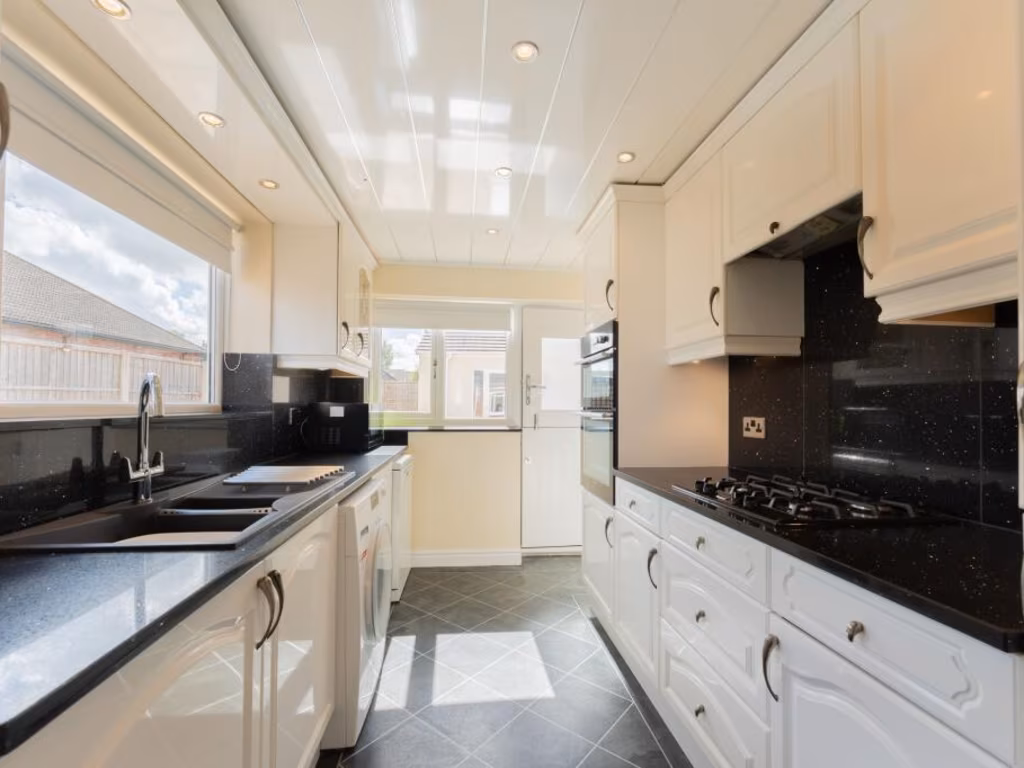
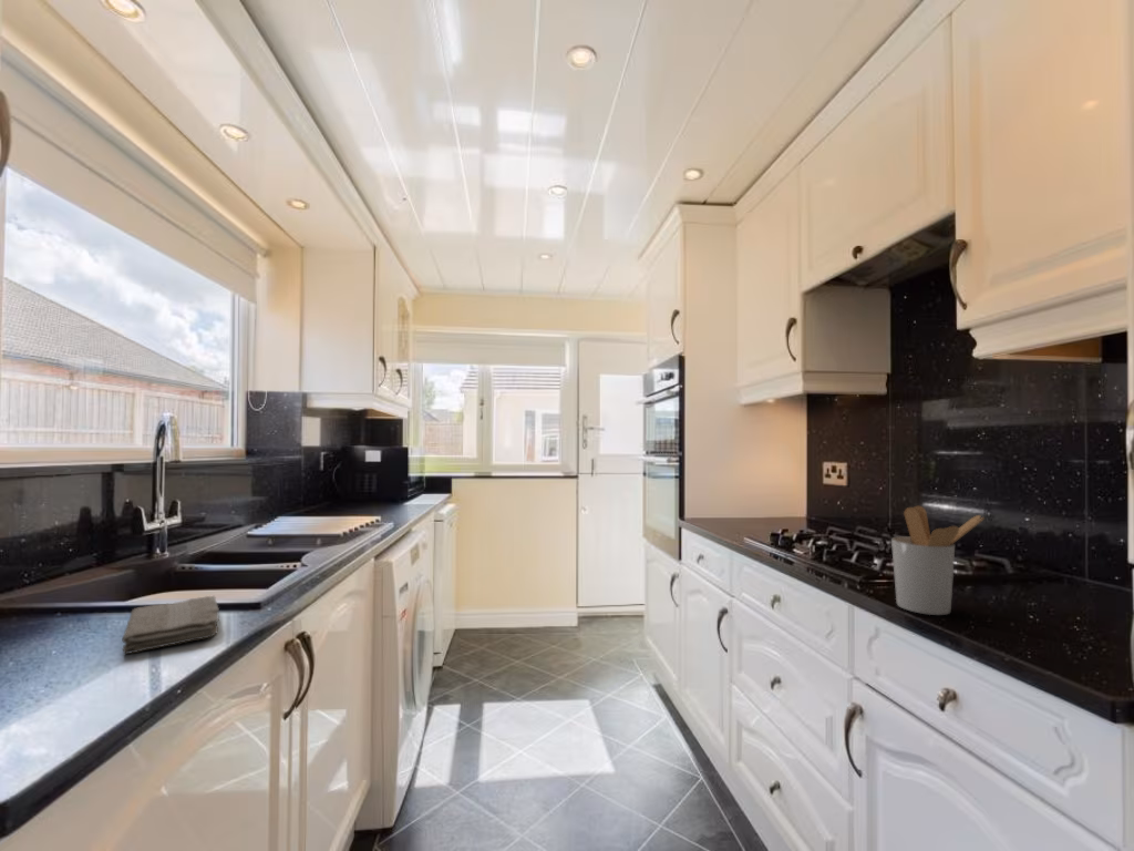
+ utensil holder (938, 558)
+ washcloth (173, 619)
